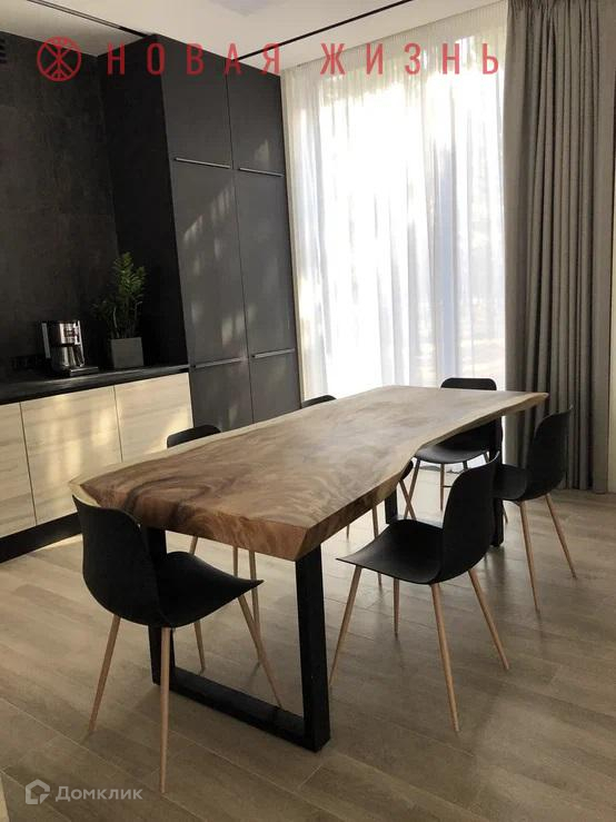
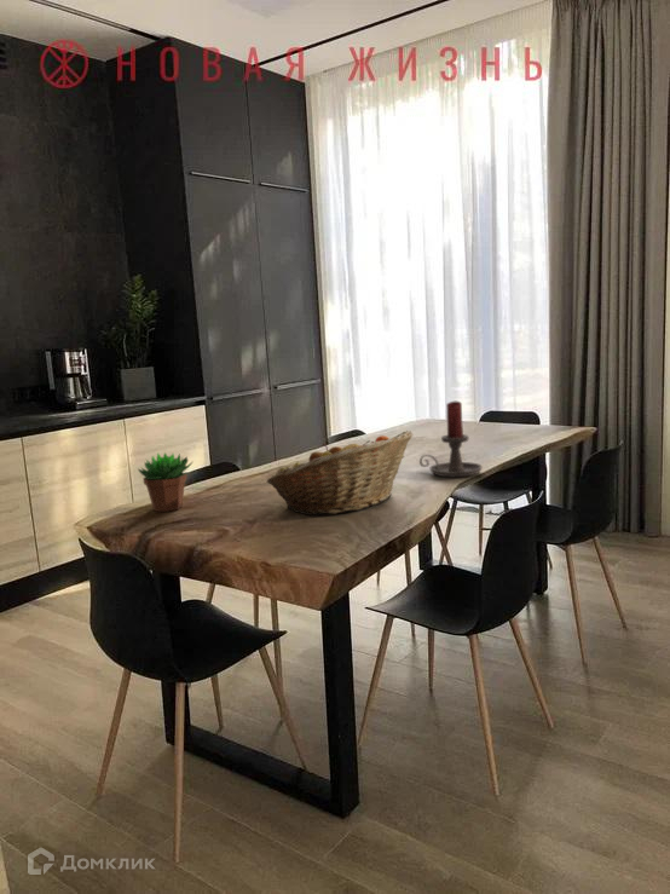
+ fruit basket (342, 468)
+ succulent plant (167, 480)
+ candle holder (447, 437)
